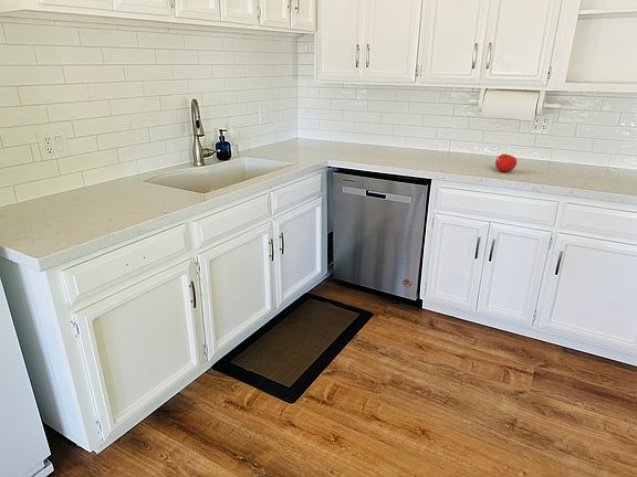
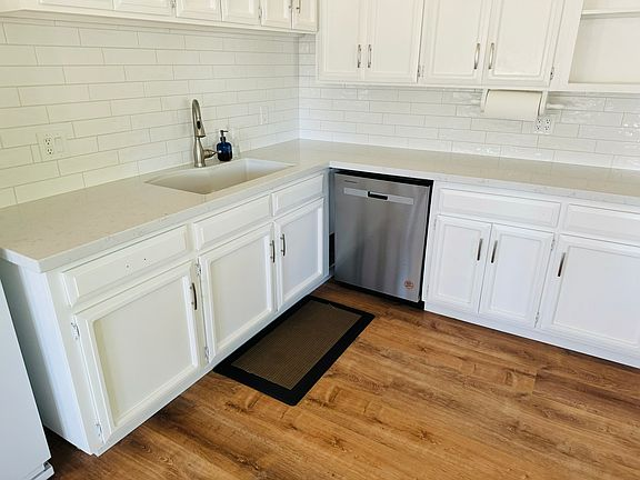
- fruit (505, 161)
